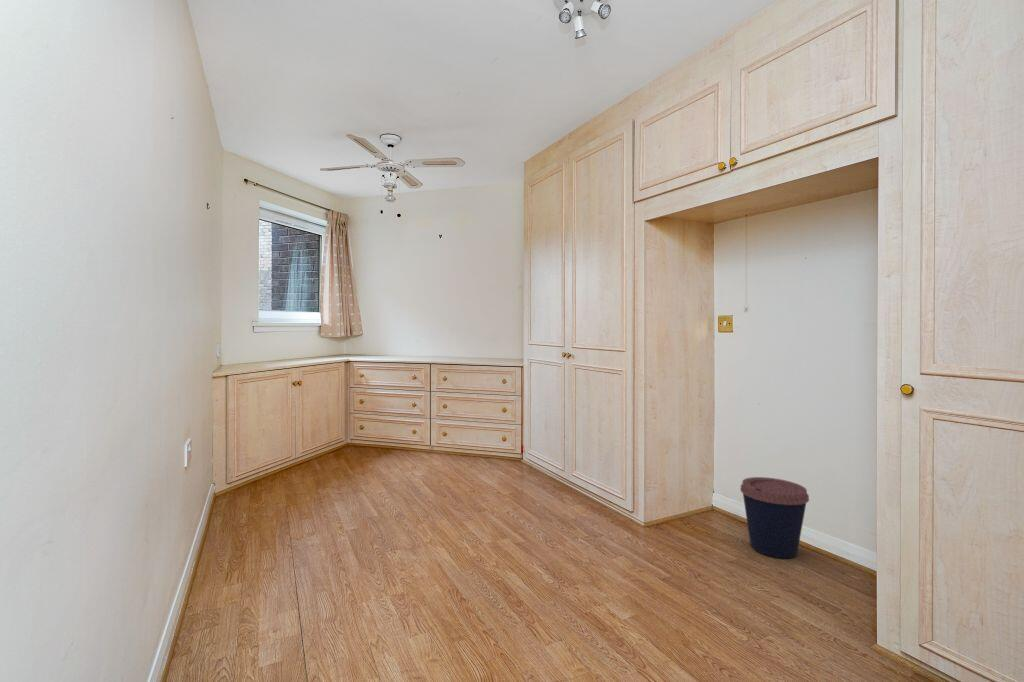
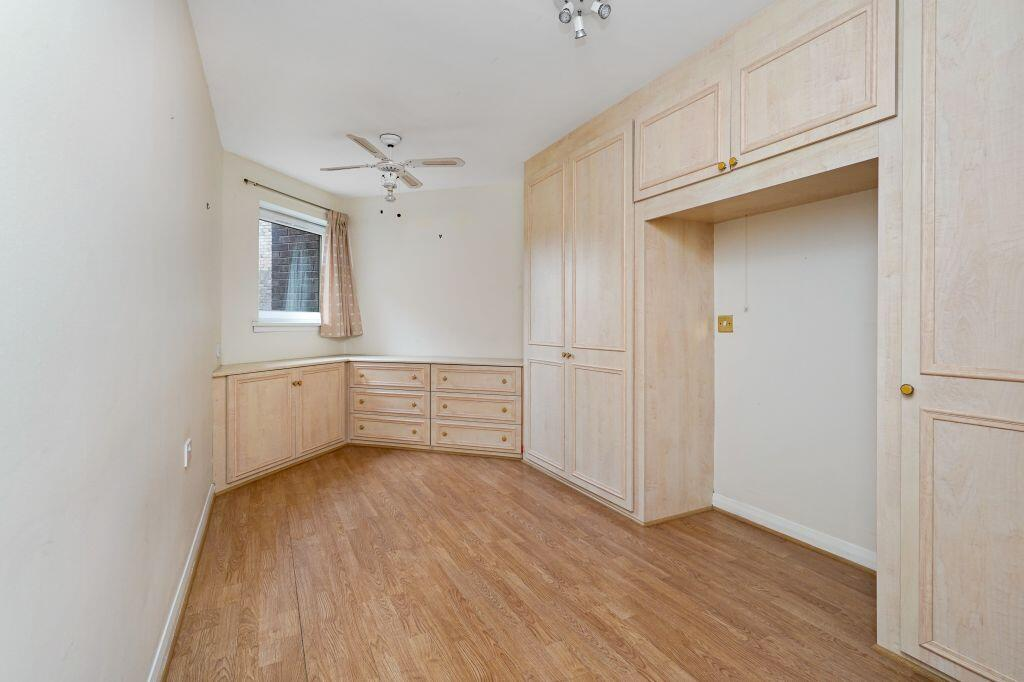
- coffee cup (773, 517)
